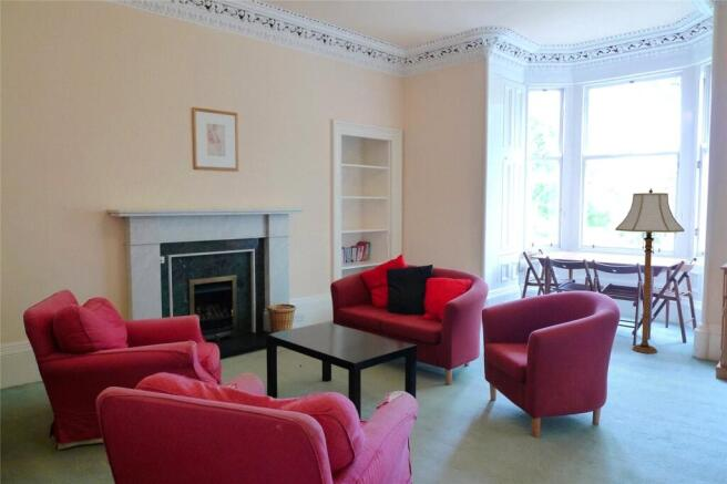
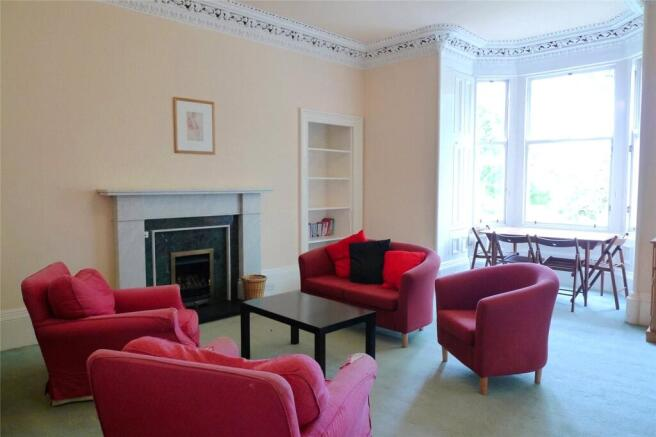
- floor lamp (647, 269)
